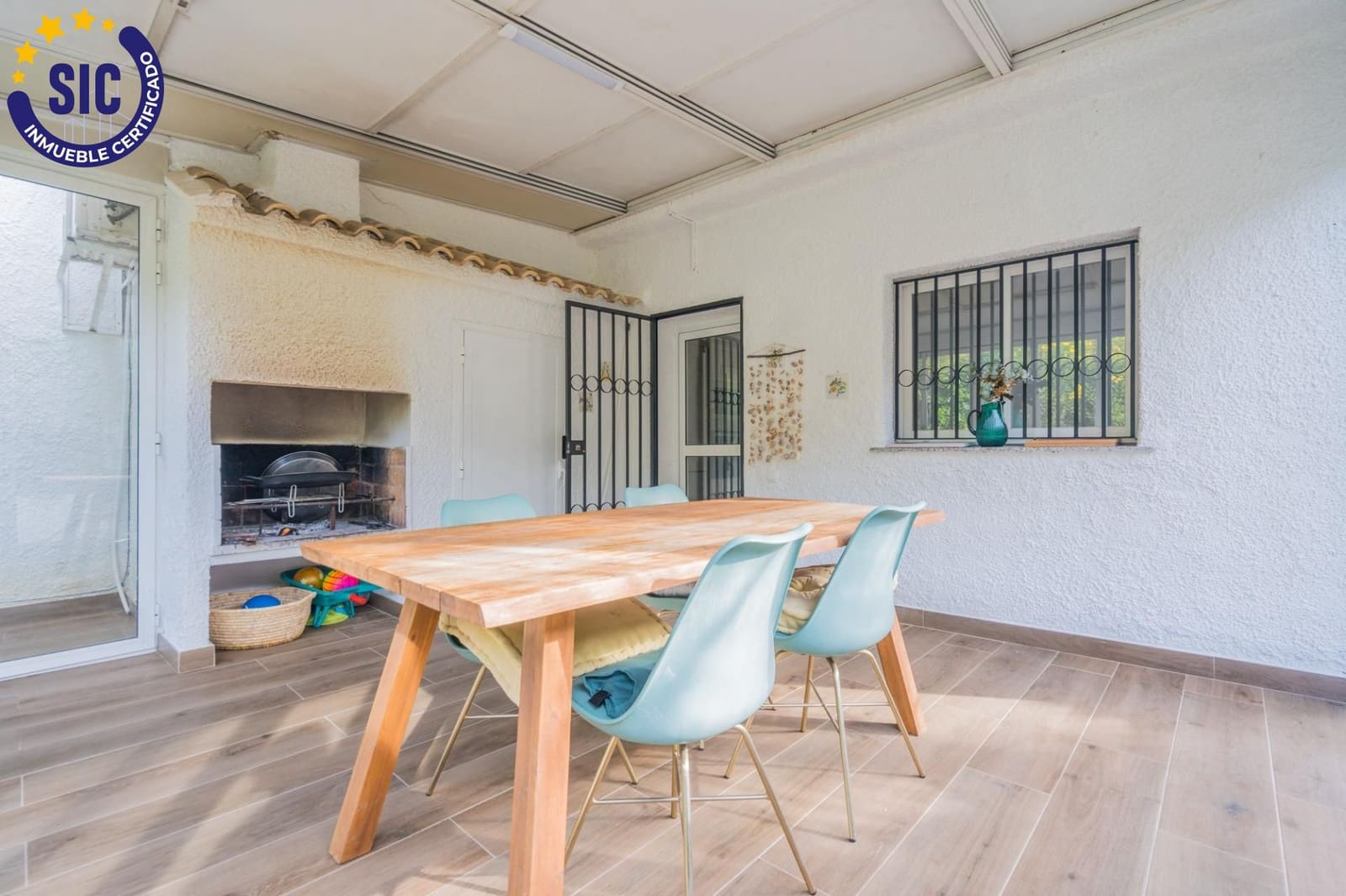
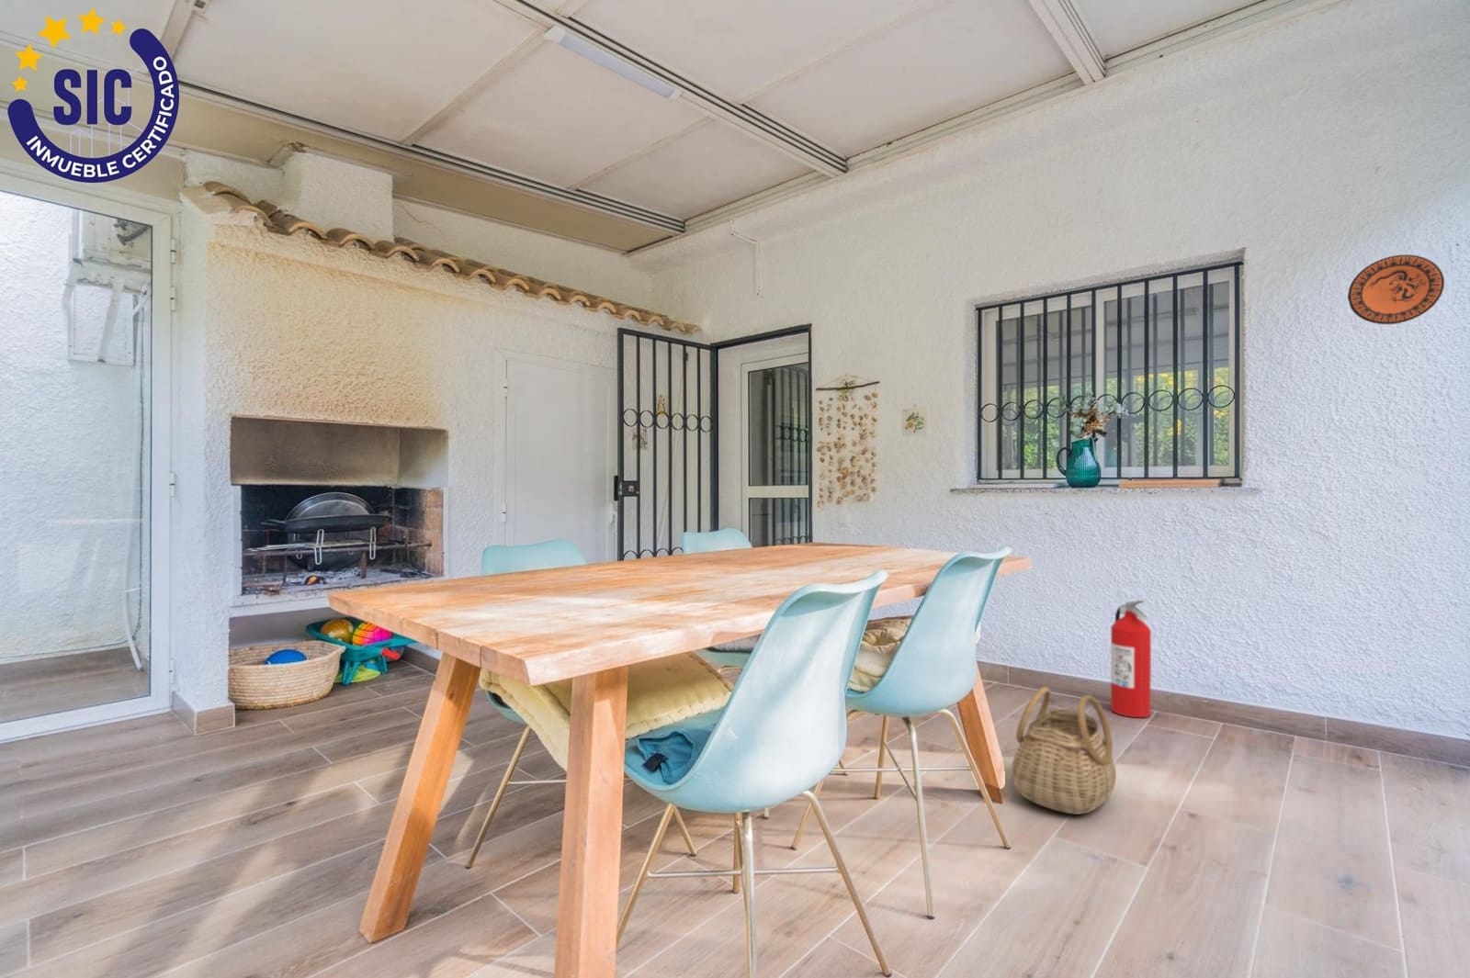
+ decorative plate (1394, 289)
+ basket (1063, 743)
+ fire extinguisher (1130, 655)
